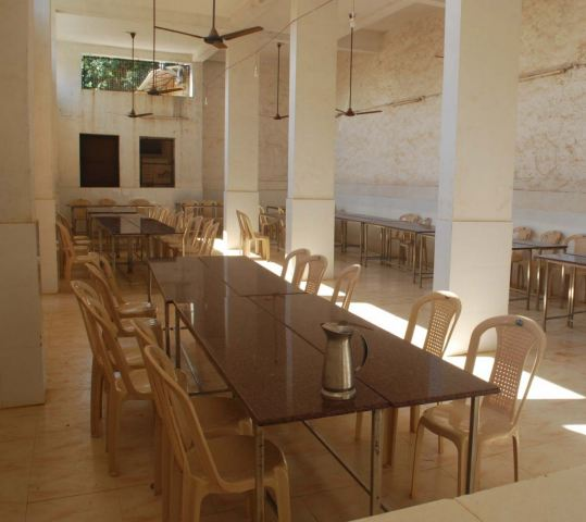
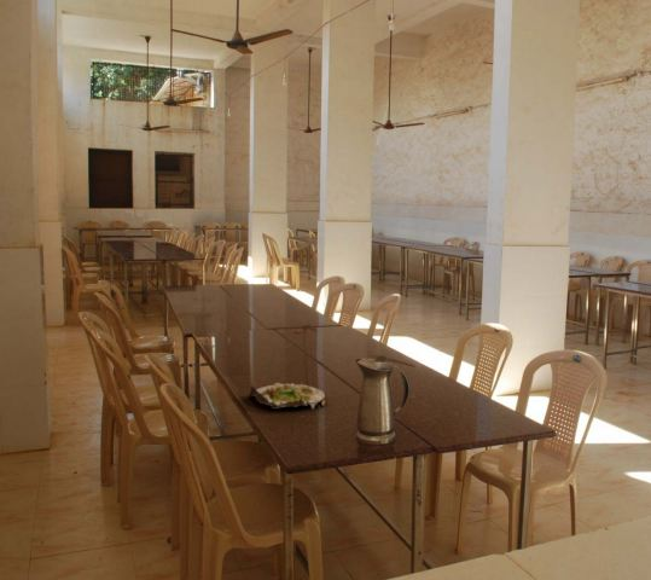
+ salad plate (289, 393)
